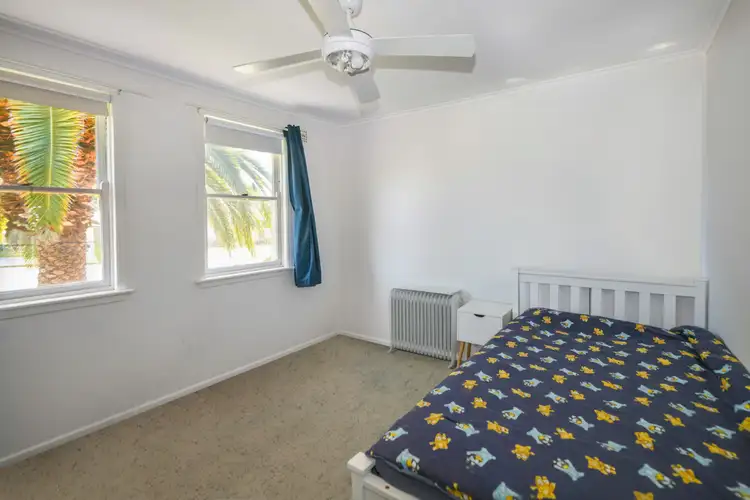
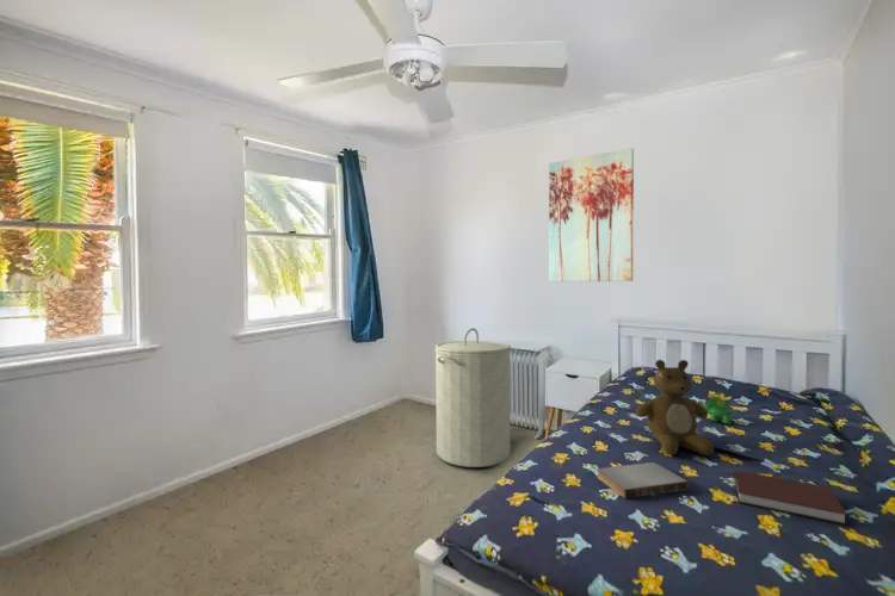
+ toy dinosaur (717, 406)
+ notebook (784, 493)
+ teddy bear (677, 404)
+ wall art (588, 218)
+ book (640, 478)
+ laundry hamper (473, 390)
